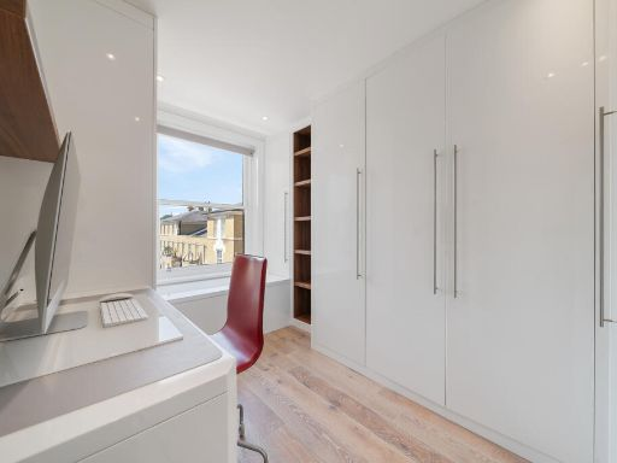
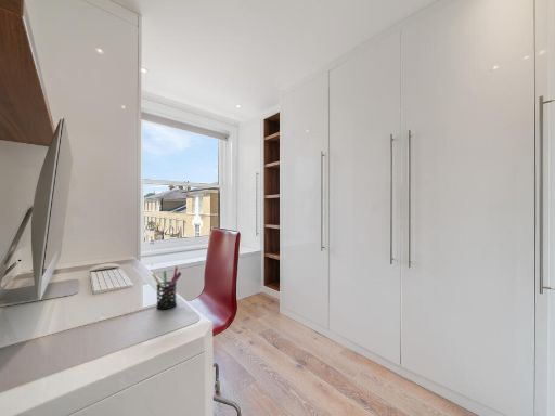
+ pen holder (167, 286)
